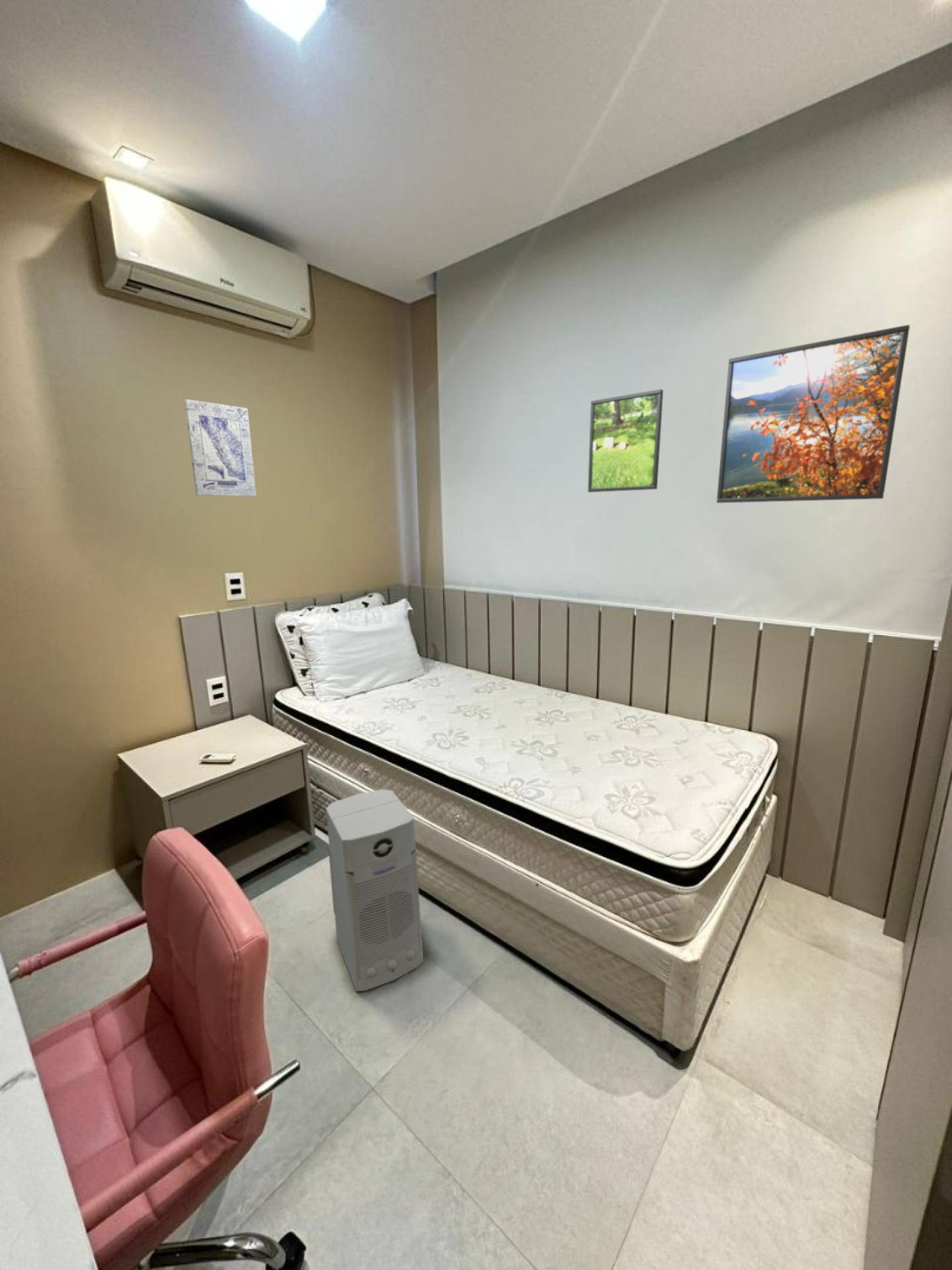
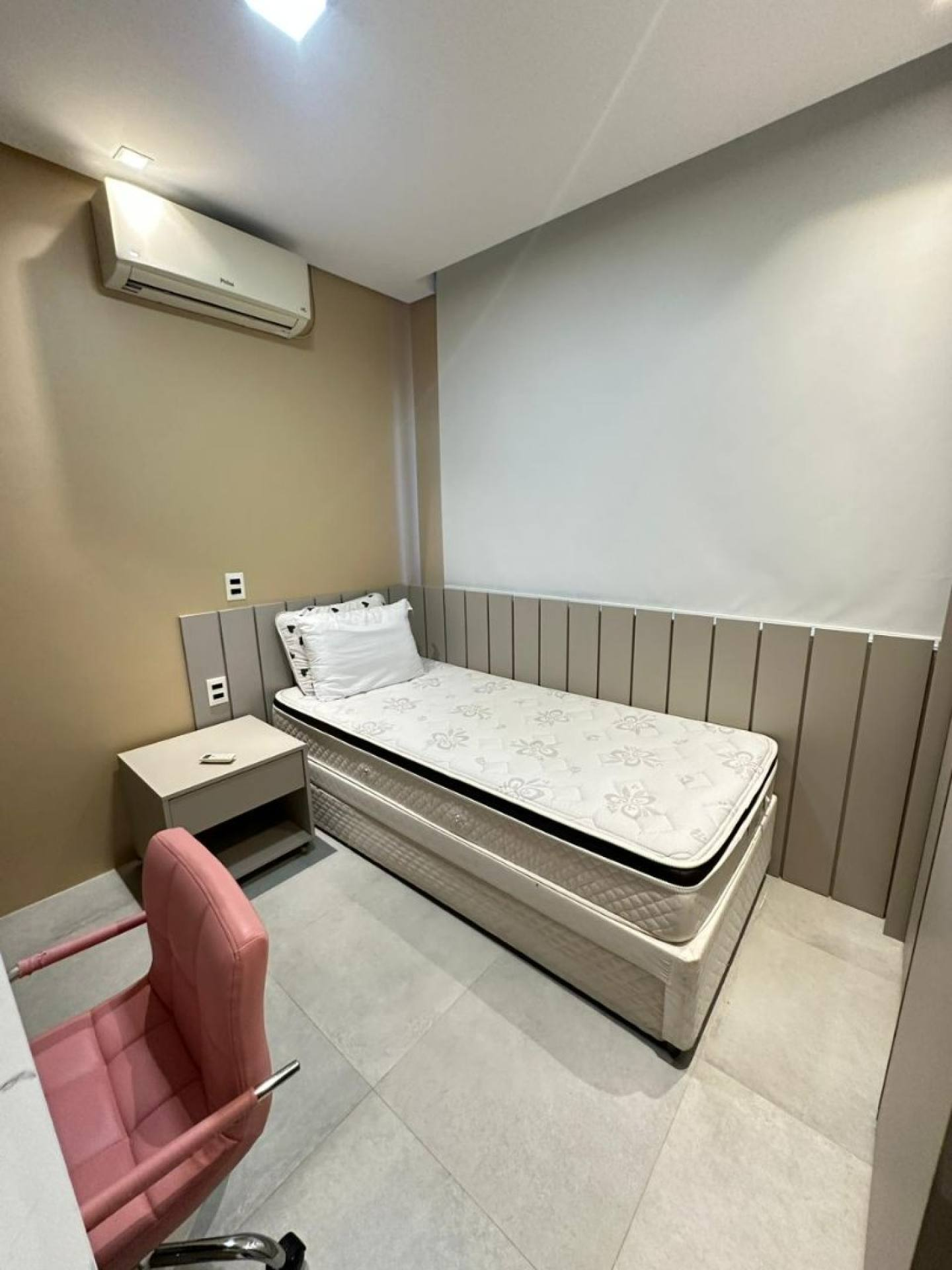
- wall art (222, 450)
- air purifier (374, 882)
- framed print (623, 444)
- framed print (801, 425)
